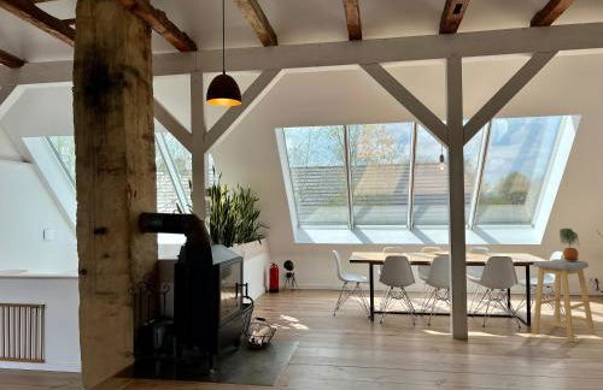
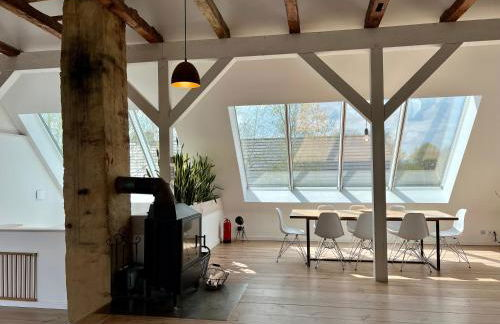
- potted plant (569, 244)
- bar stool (563, 296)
